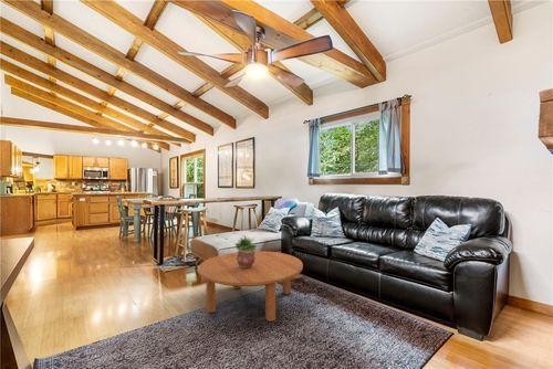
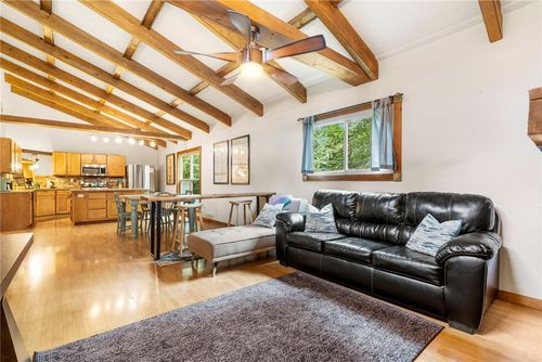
- coffee table (251, 282)
- potted plant (247, 251)
